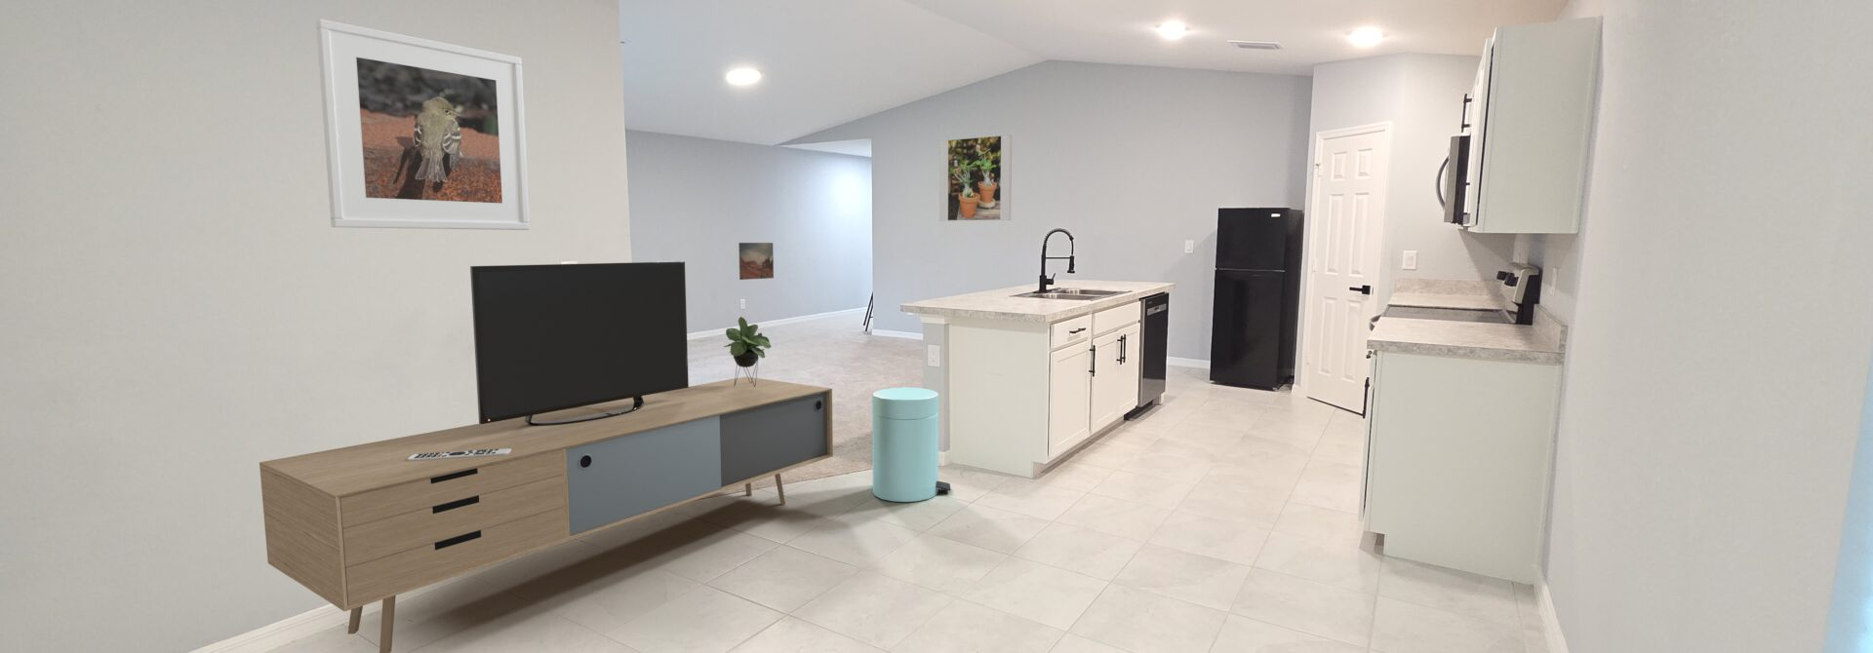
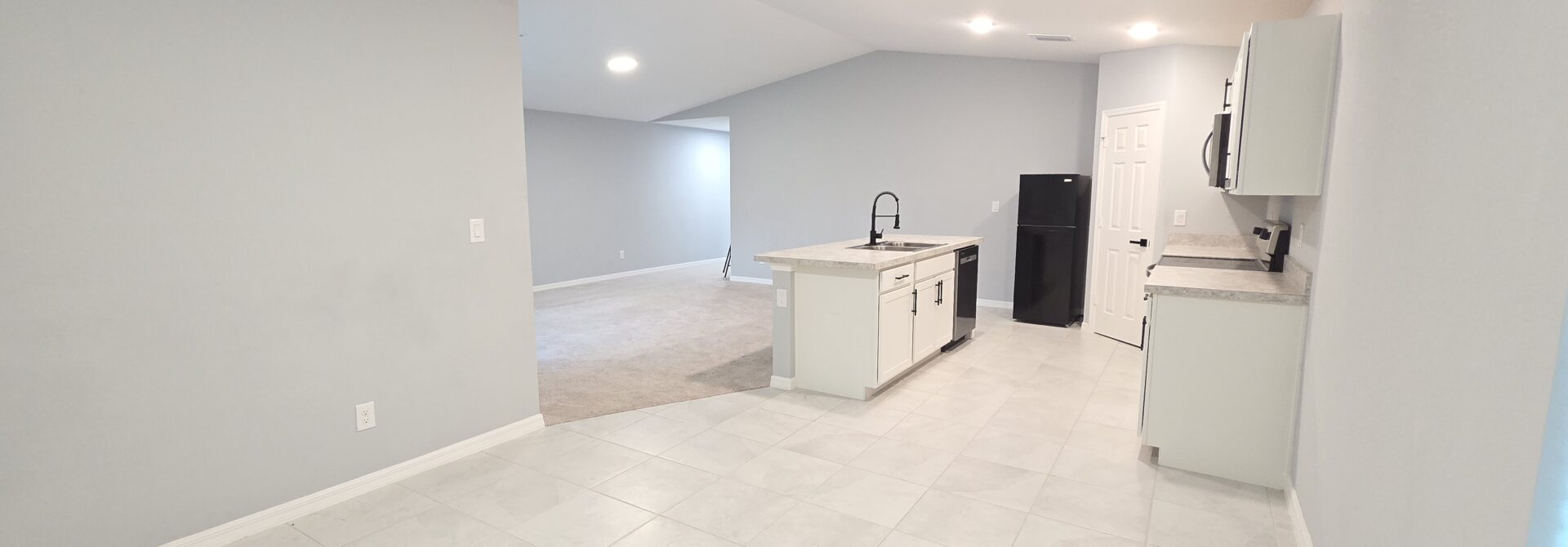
- trash can (911, 442)
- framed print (975, 179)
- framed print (434, 135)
- wall art (756, 260)
- media console (601, 412)
